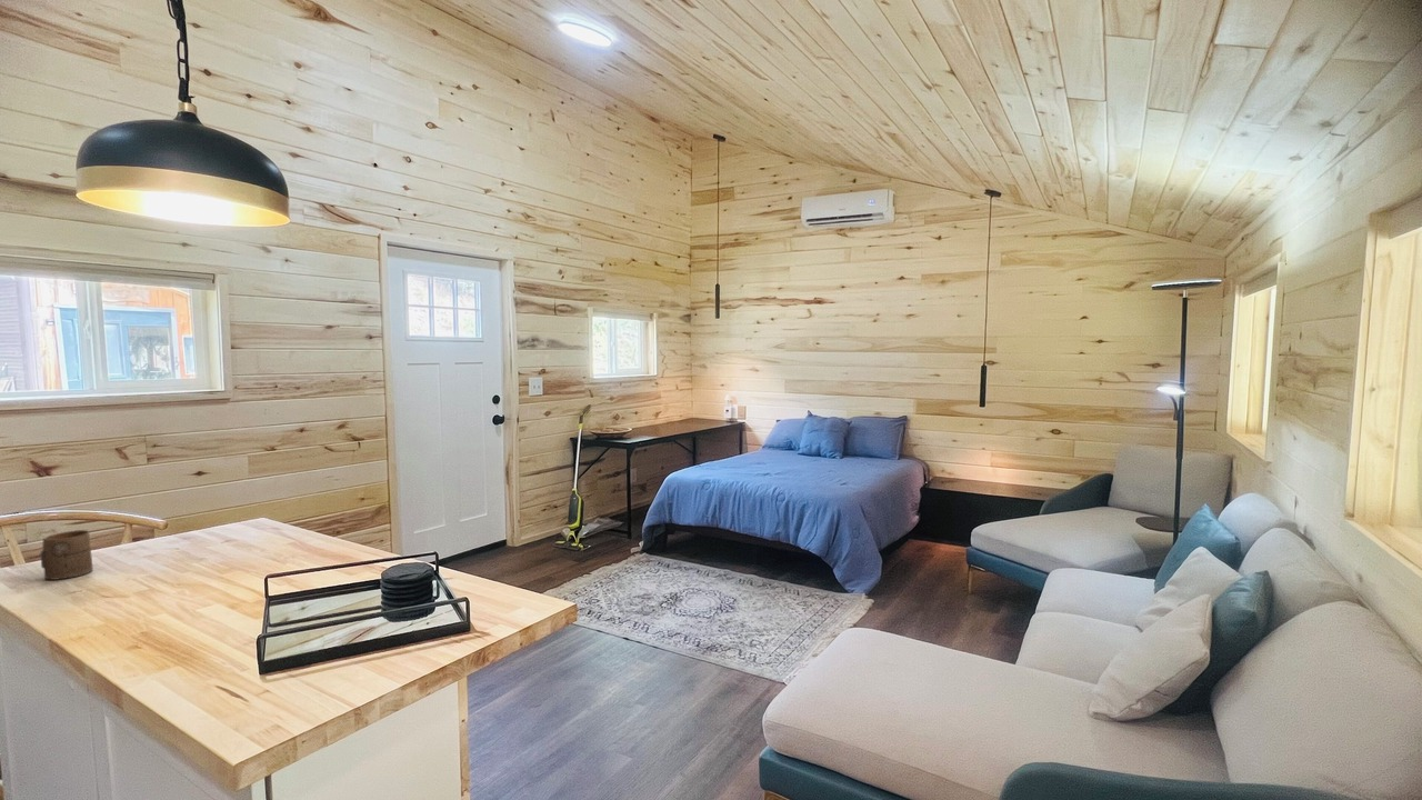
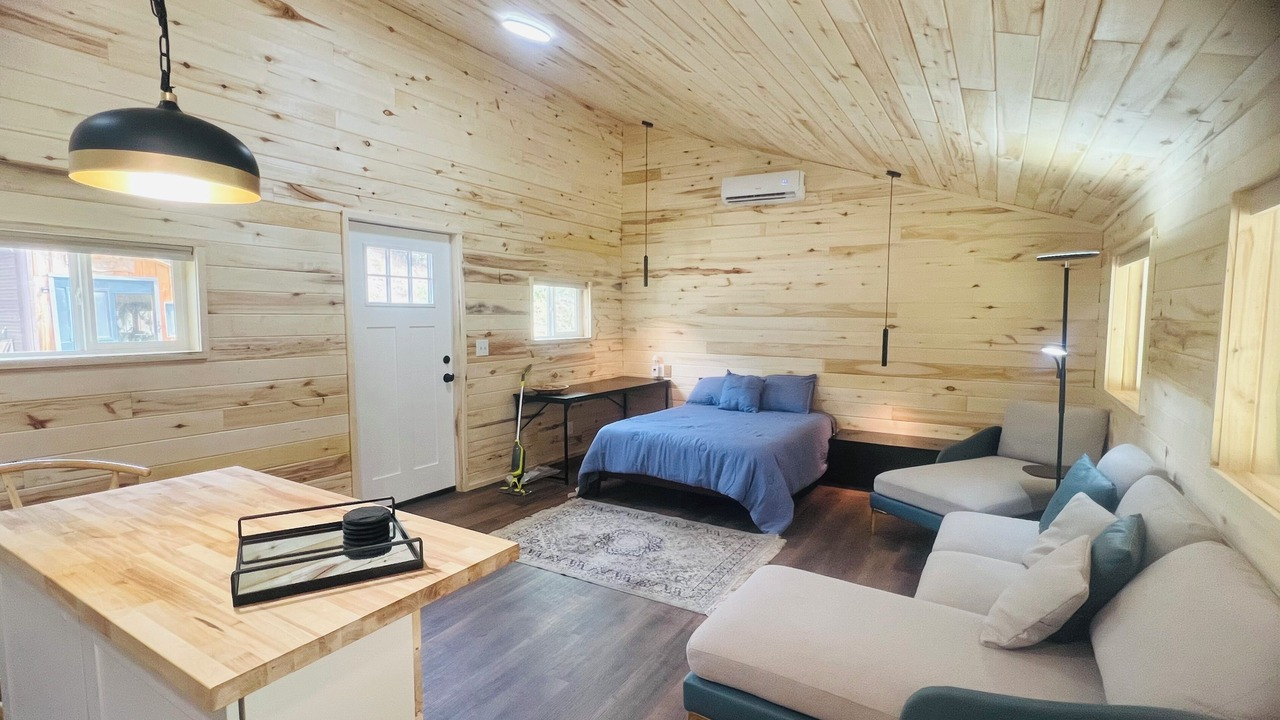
- cup (67, 554)
